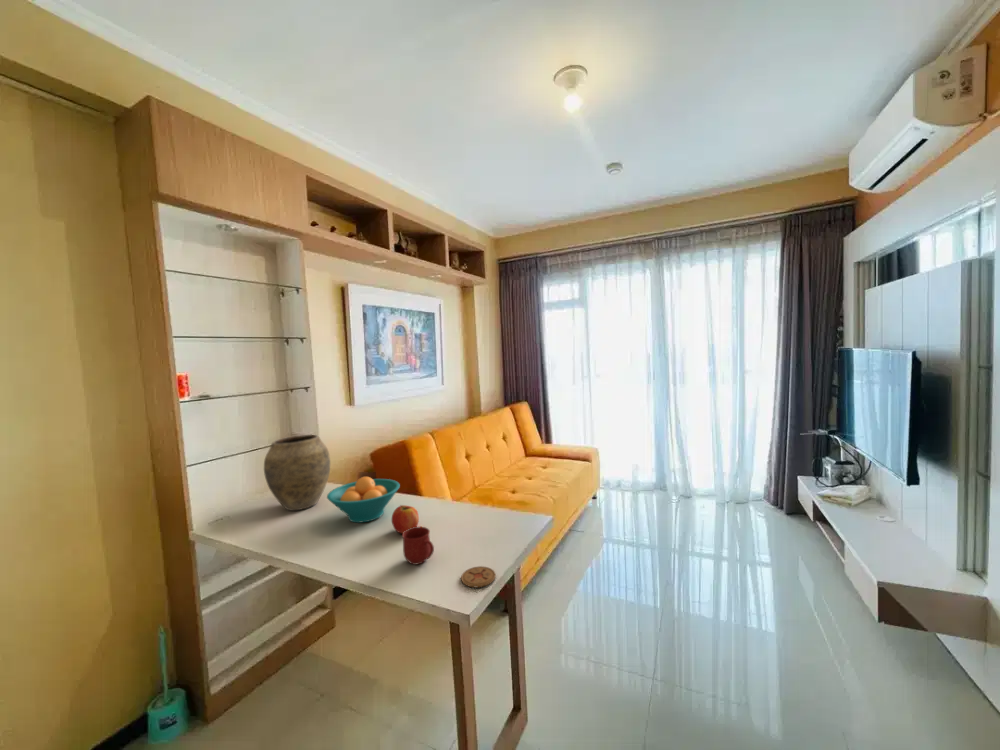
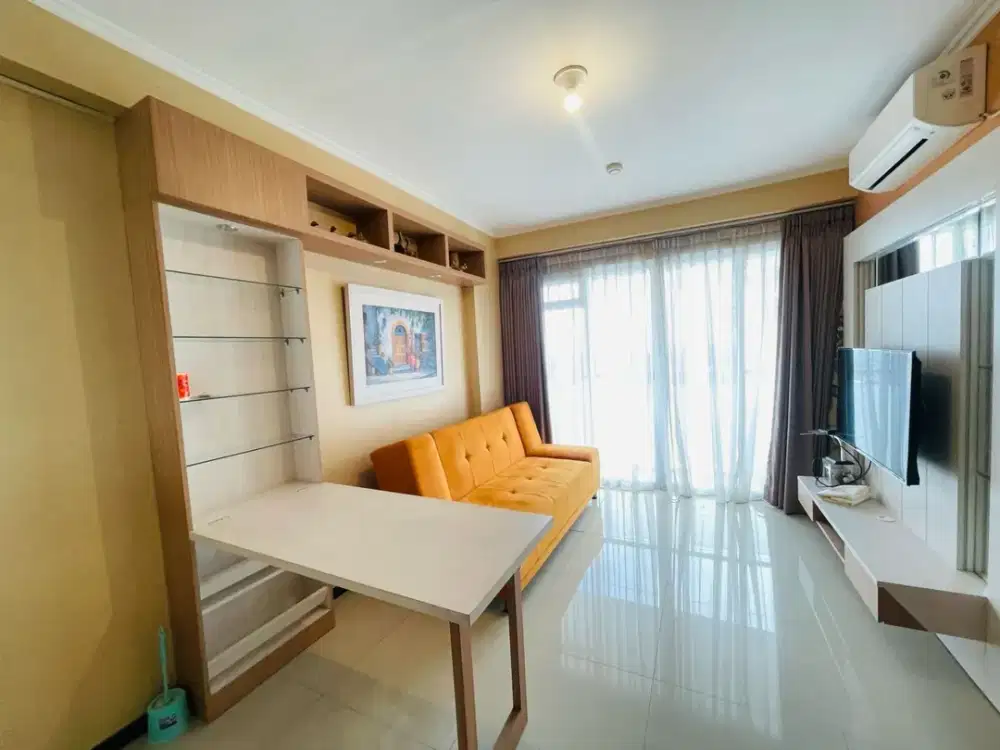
- fruit (405, 517)
- mug (420, 547)
- fruit bowl (364, 496)
- coaster (478, 576)
- vase (298, 472)
